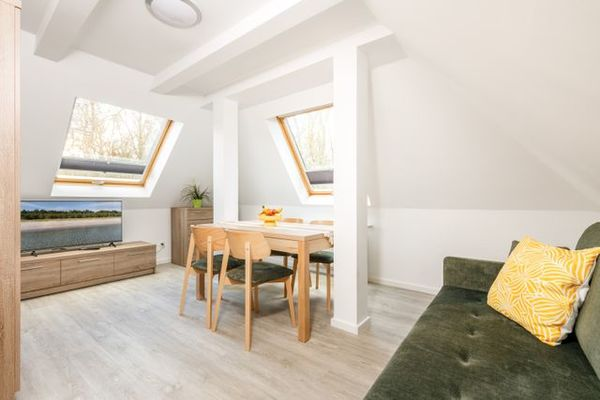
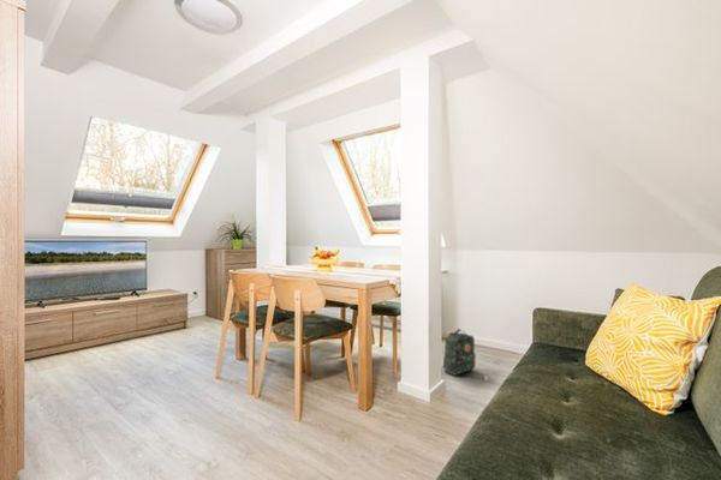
+ backpack (467, 349)
